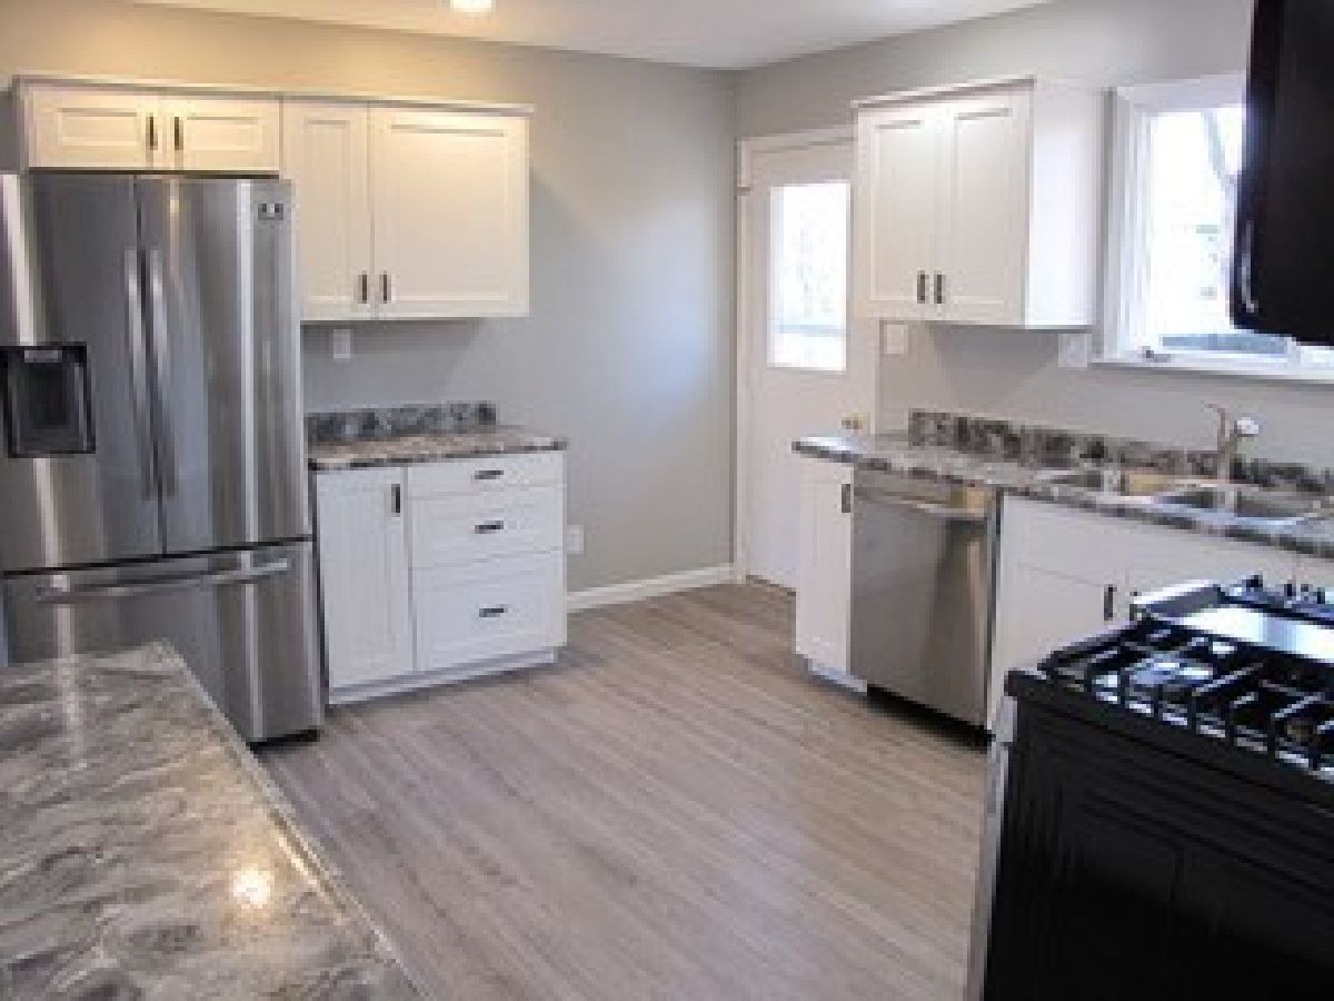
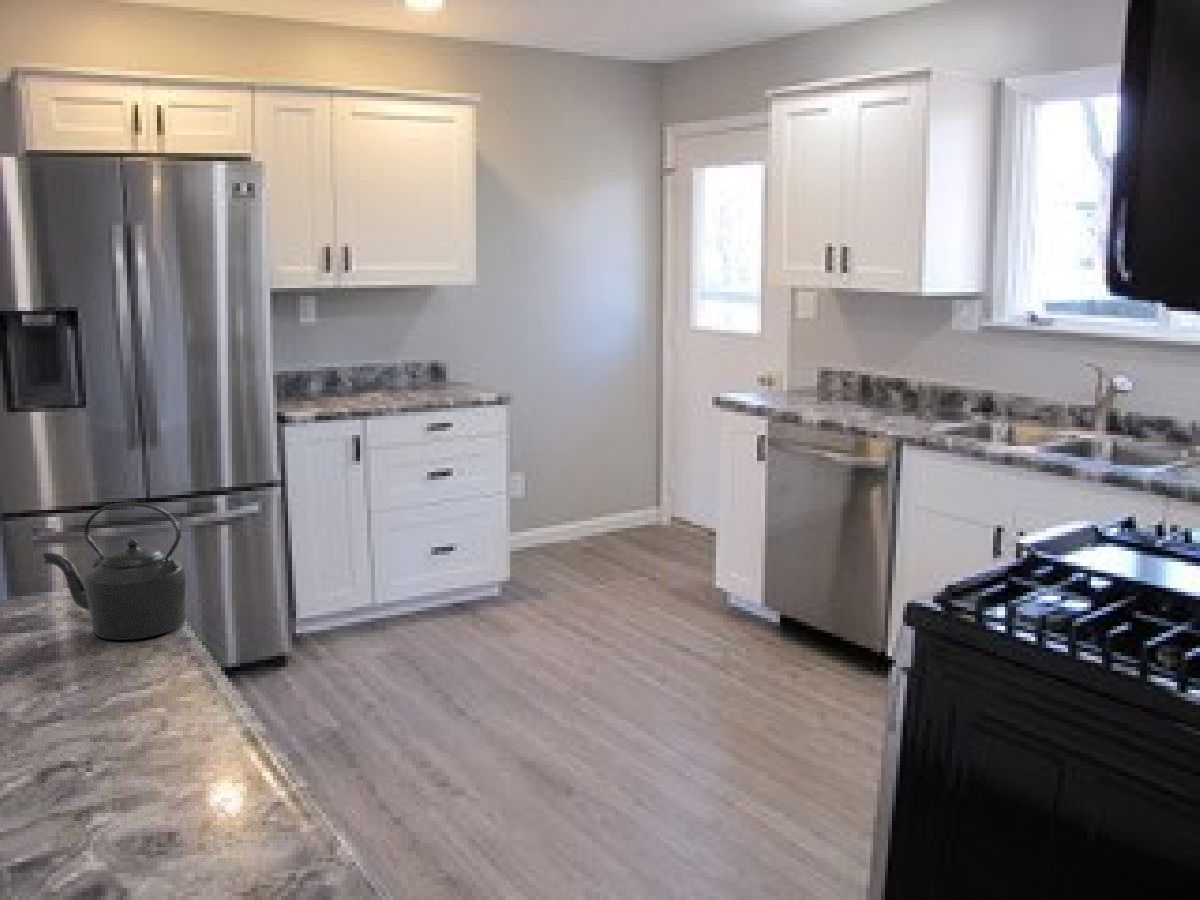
+ kettle (112, 564)
